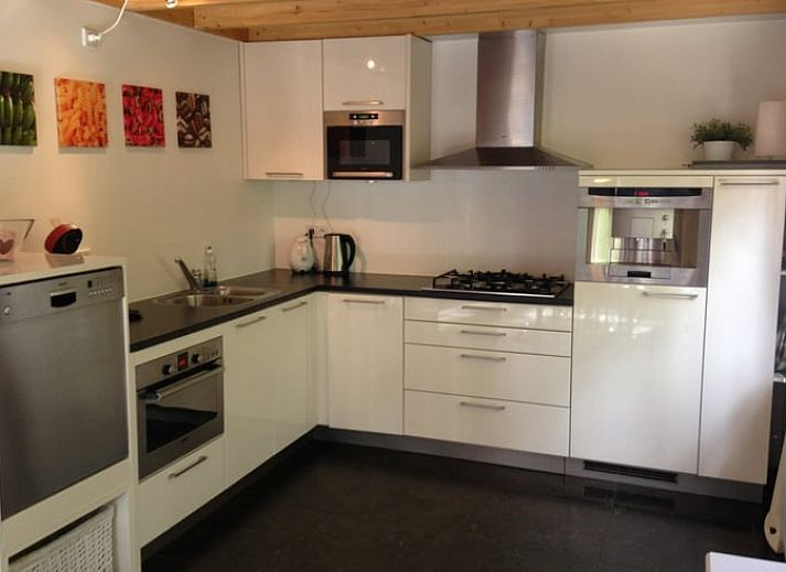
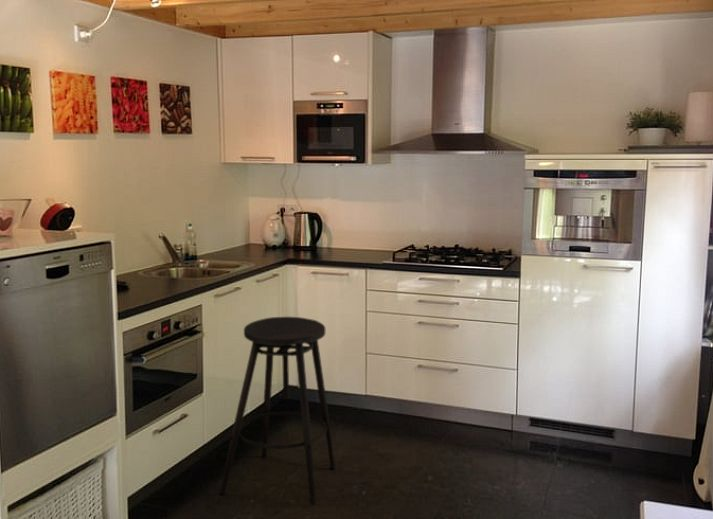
+ stool (282, 397)
